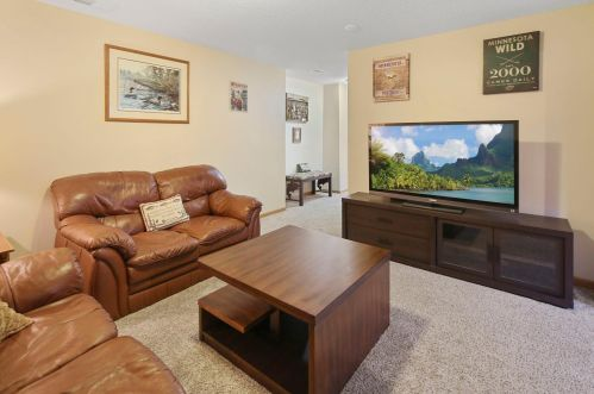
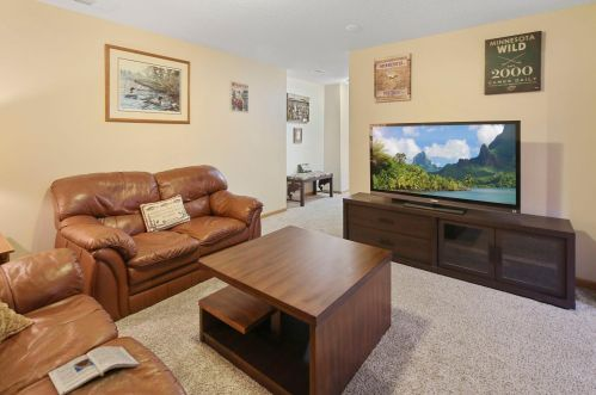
+ magazine (94, 364)
